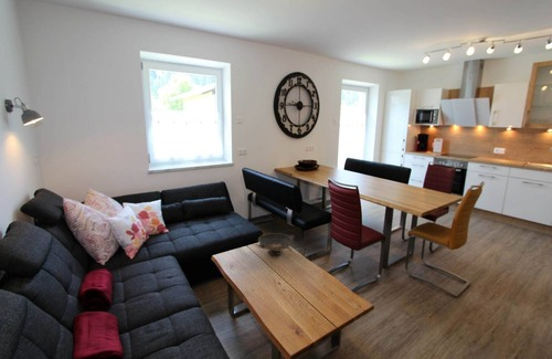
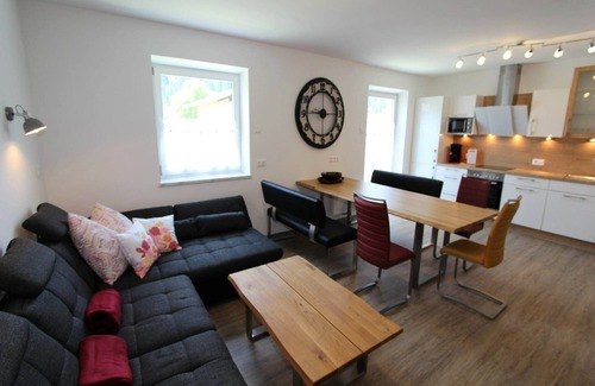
- decorative bowl (275, 245)
